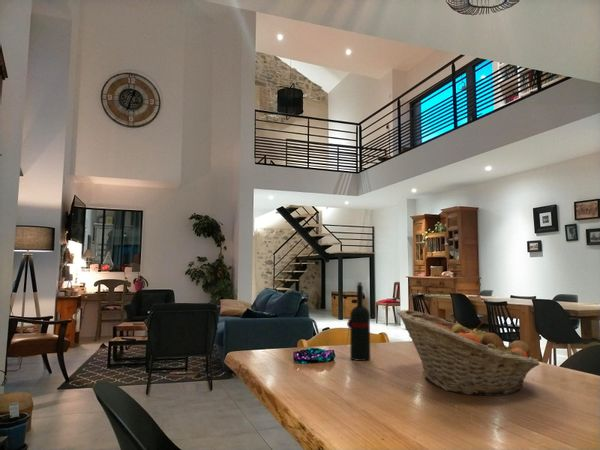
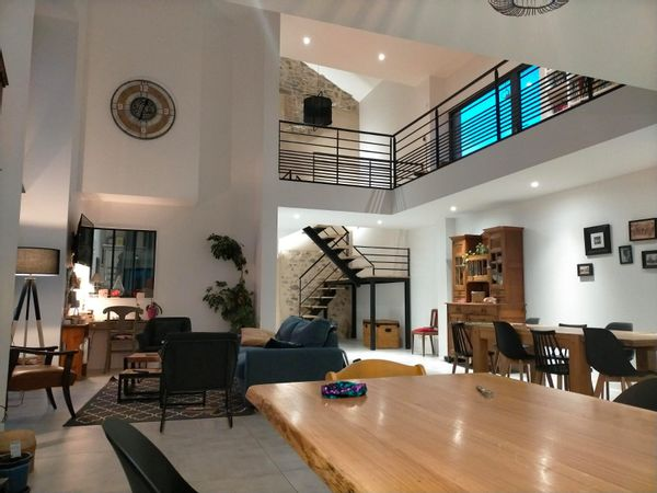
- wine bottle (357, 320)
- fruit basket (462, 346)
